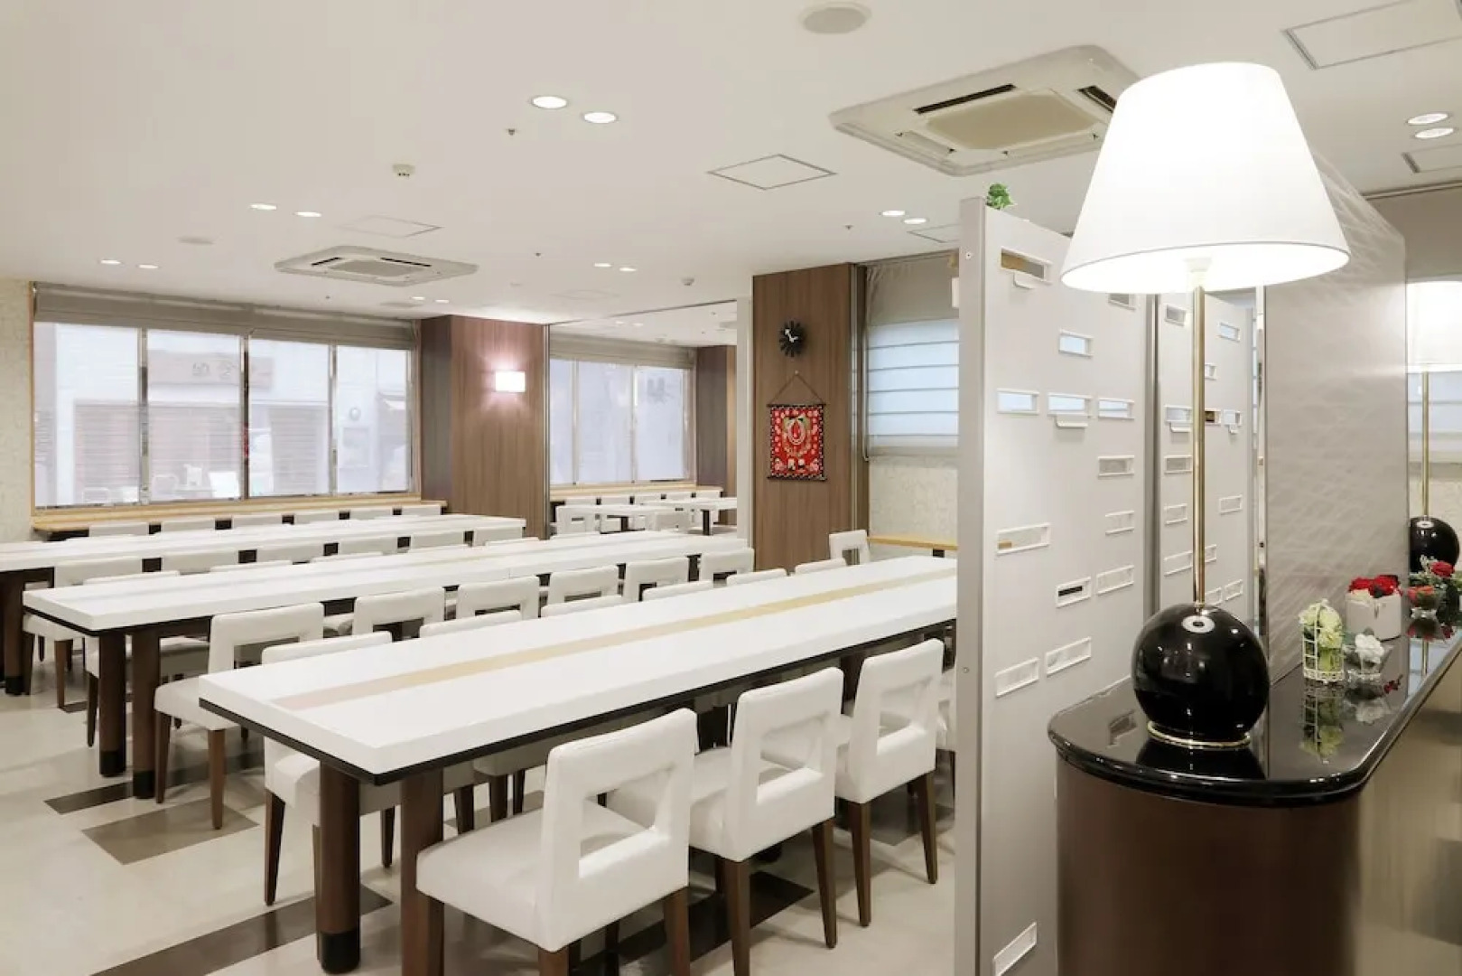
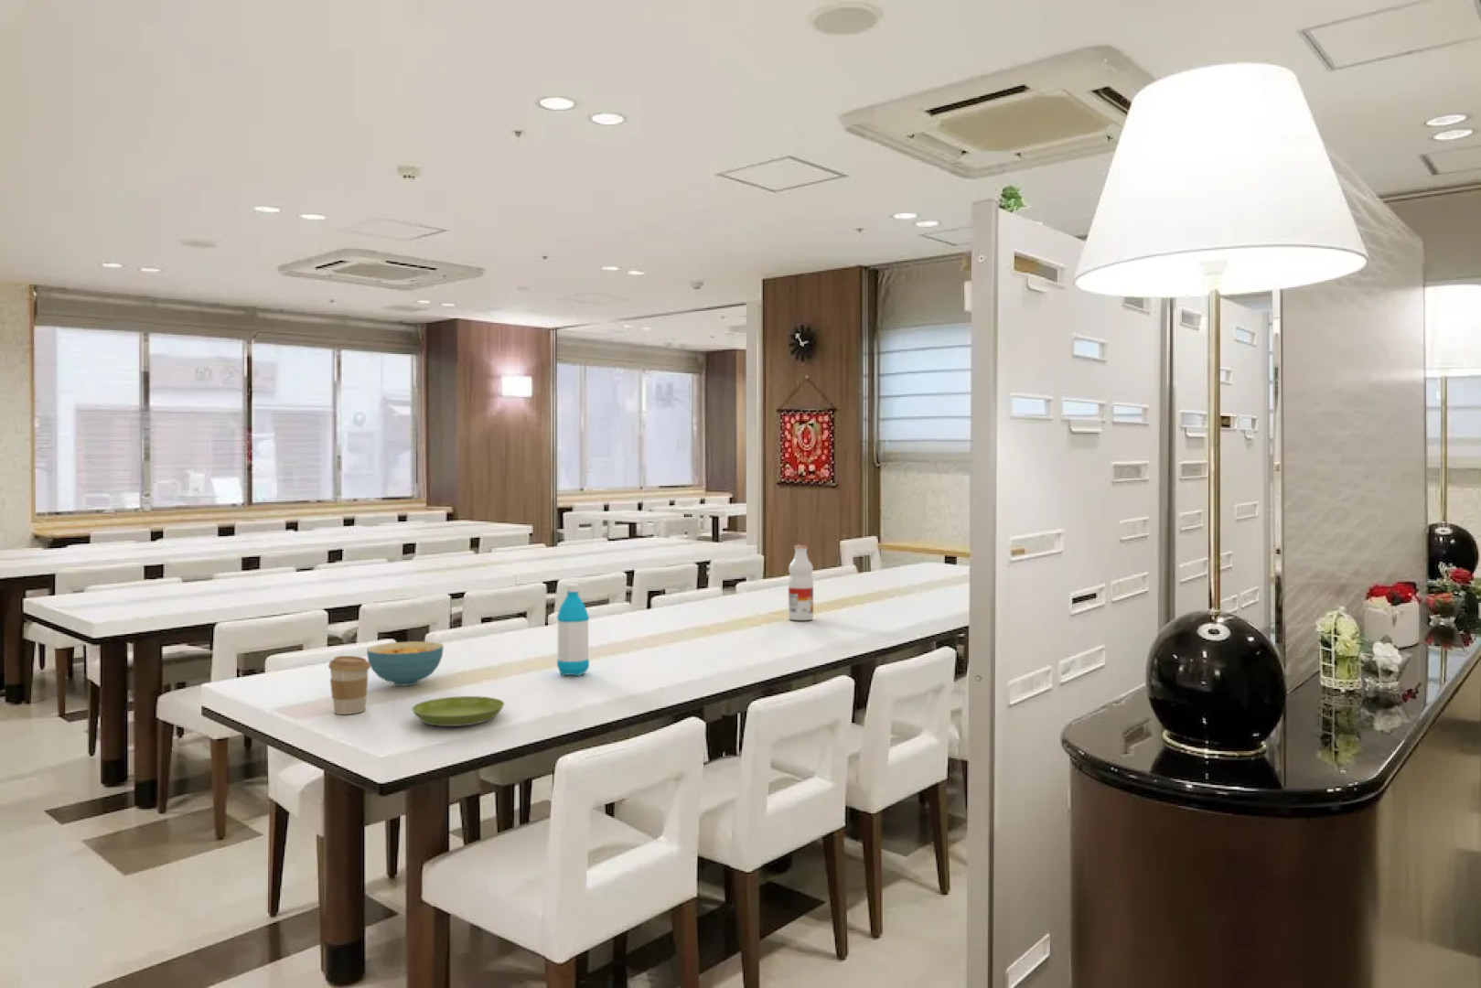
+ juice bottle (801, 582)
+ cereal bowl (405, 665)
+ water bottle (572, 629)
+ saucer (459, 711)
+ coffee cup (350, 684)
